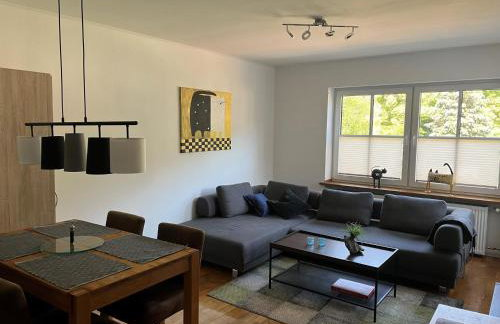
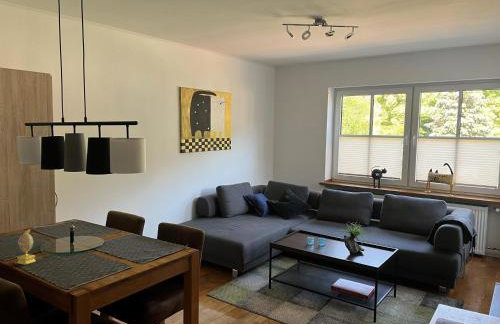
+ decorative egg (26, 245)
